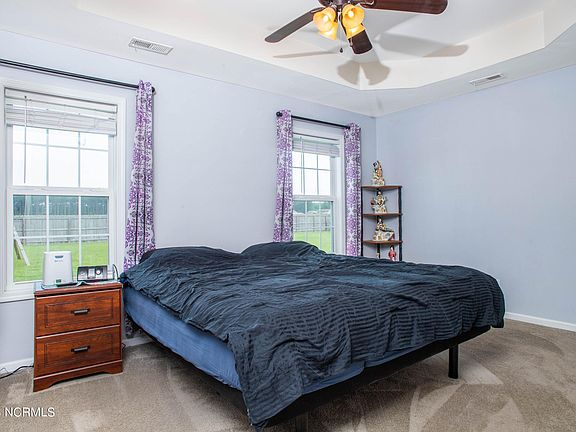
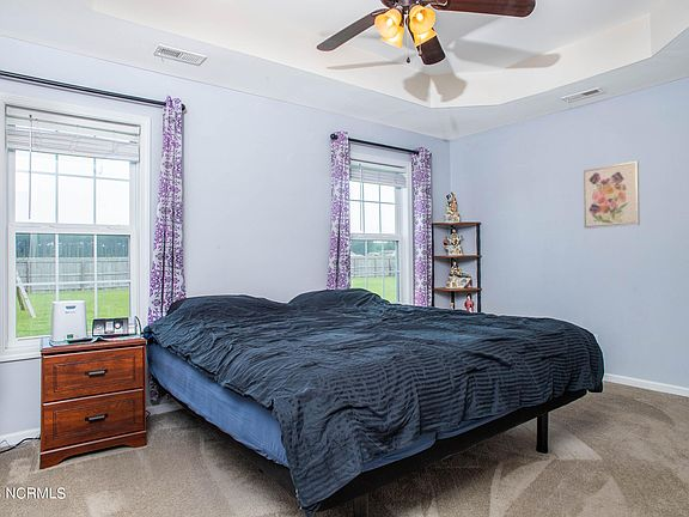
+ wall art (610, 196)
